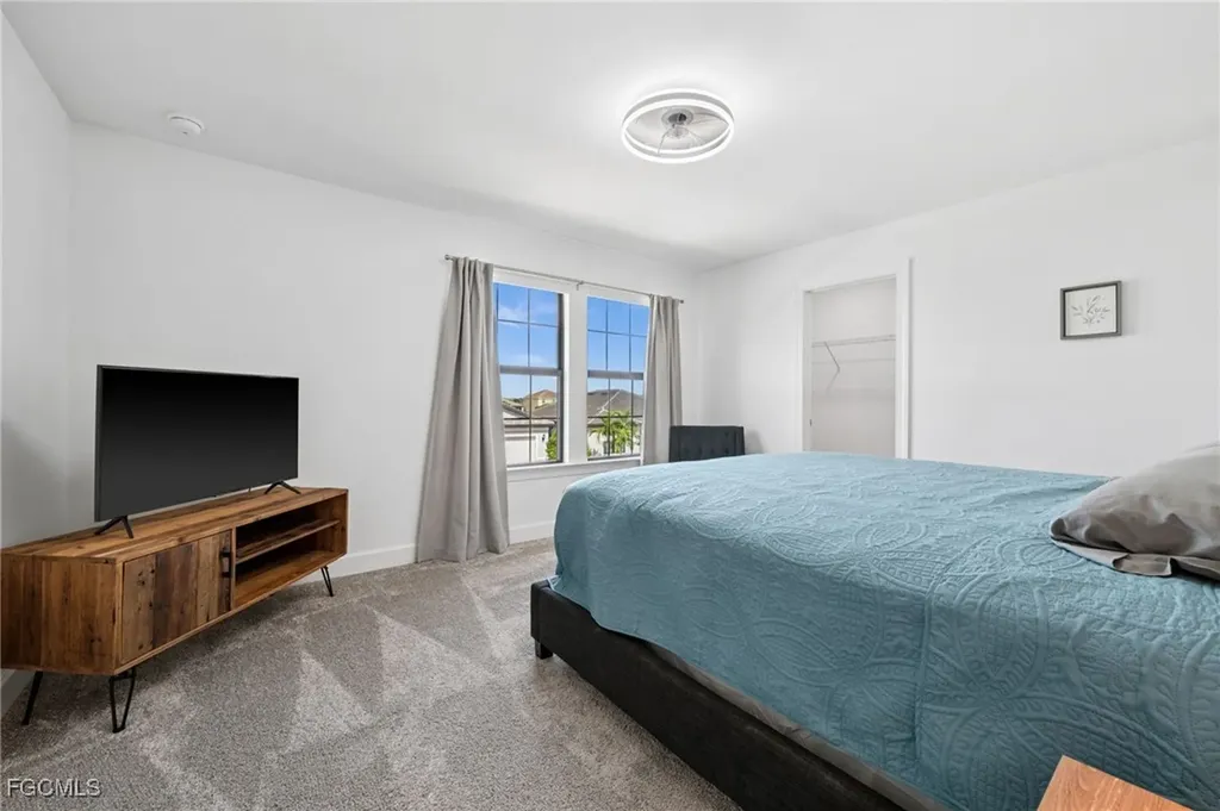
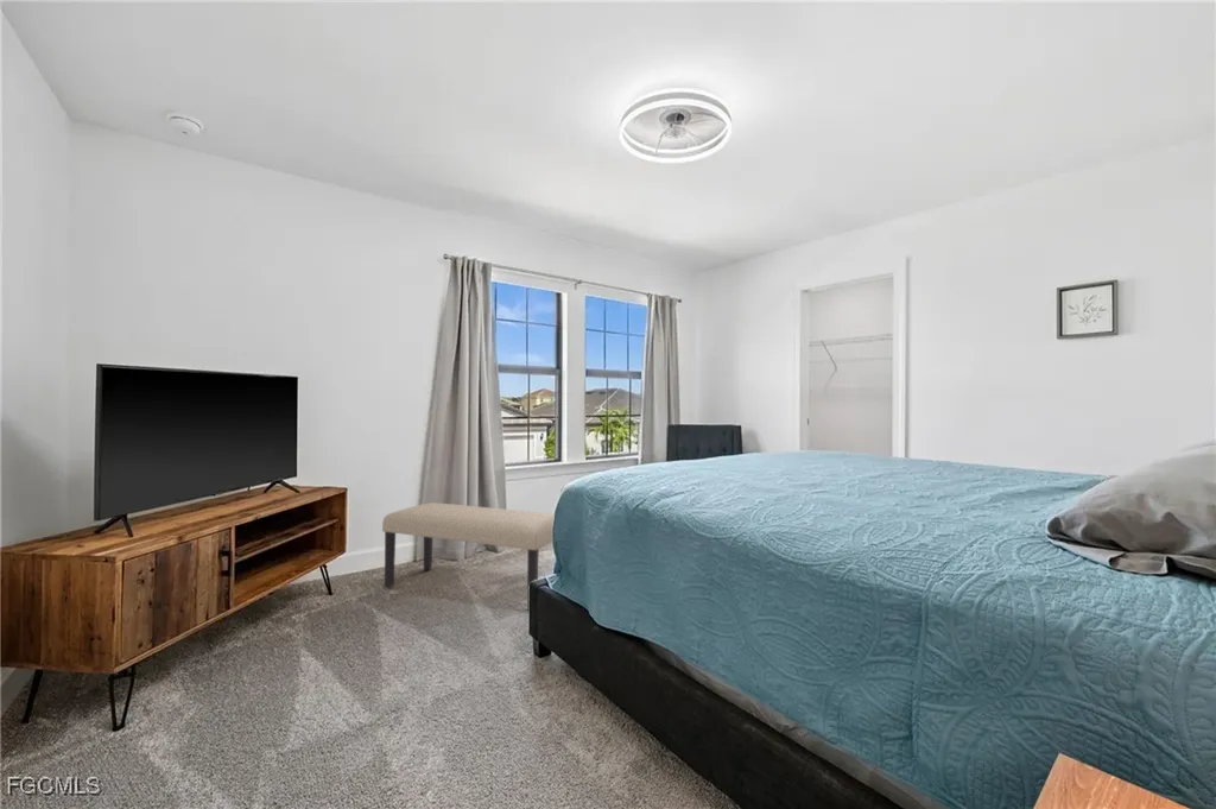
+ bench (475, 542)
